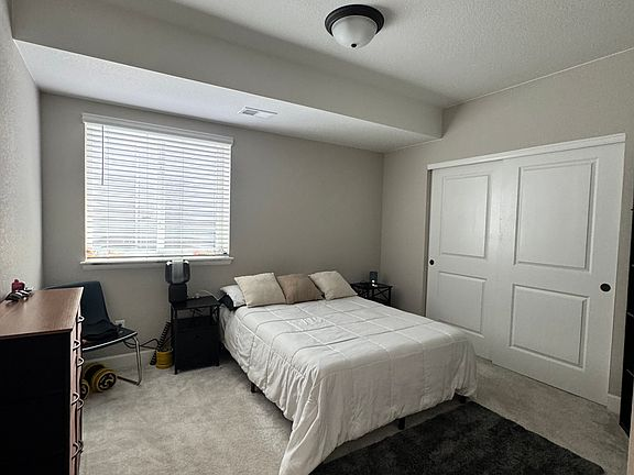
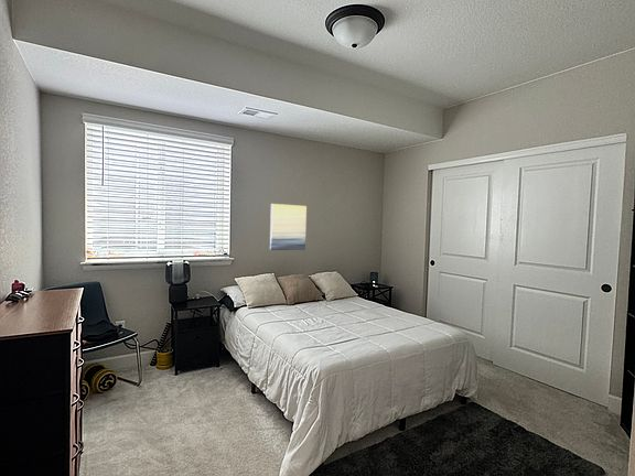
+ wall art (288, 227)
